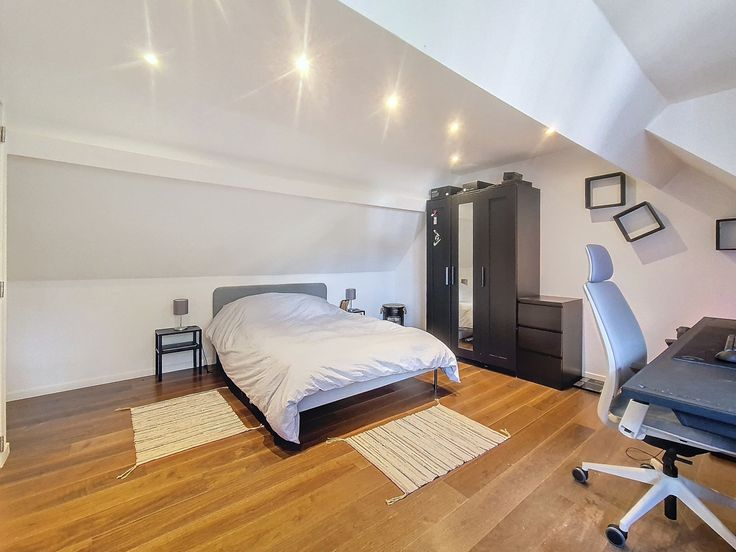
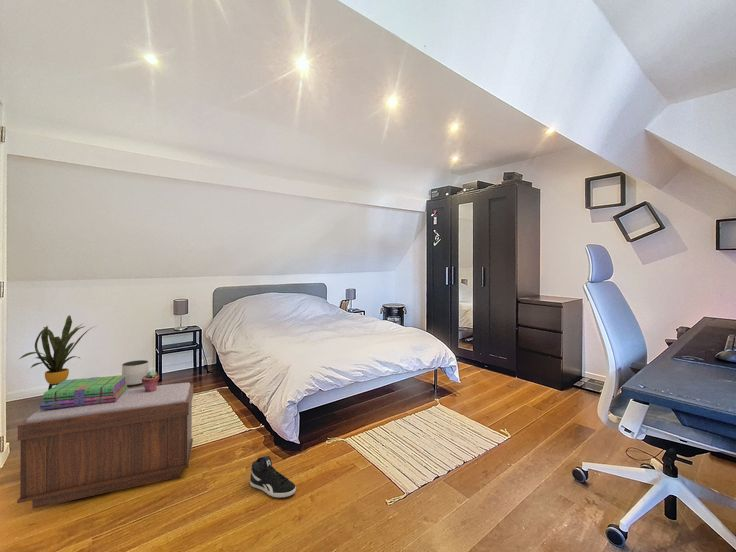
+ potted succulent (150, 380)
+ planter (135, 372)
+ bench (119, 435)
+ sneaker (271, 474)
+ house plant (63, 359)
+ stack of books (88, 390)
